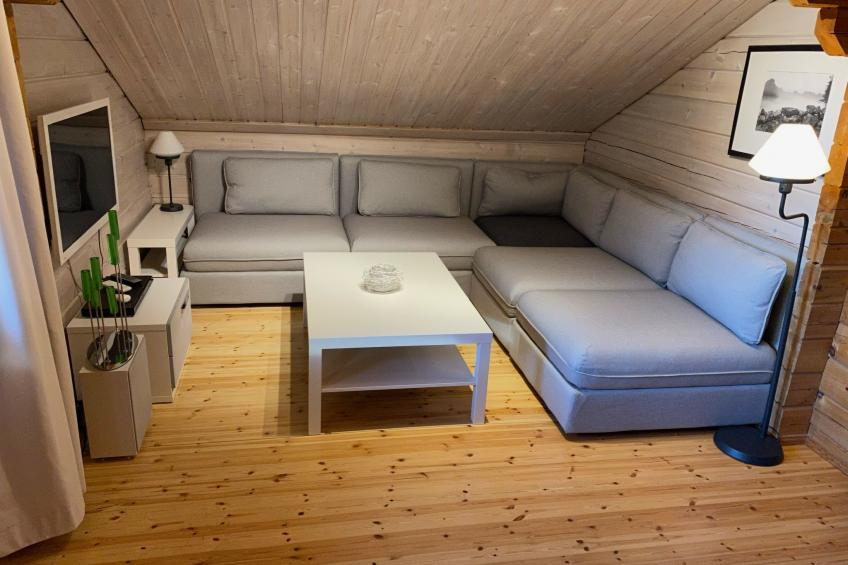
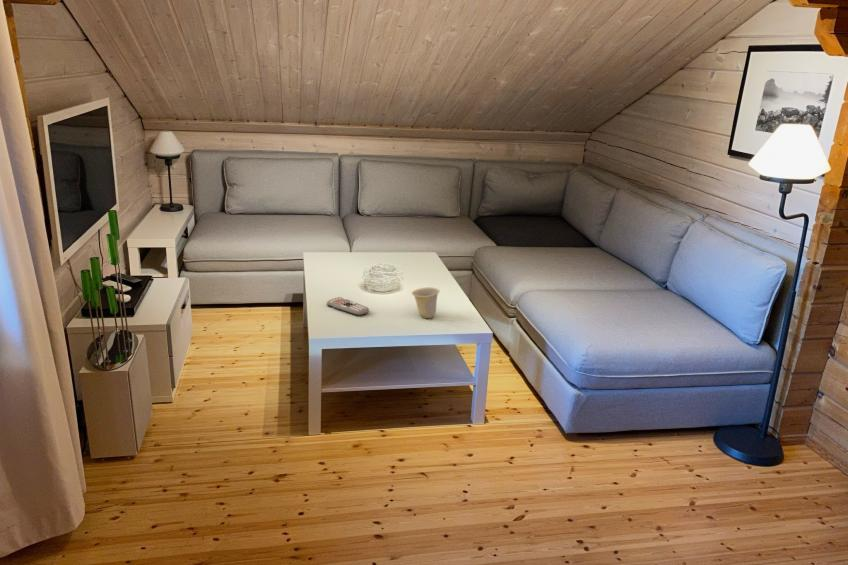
+ cup (425, 303)
+ remote control (348, 306)
